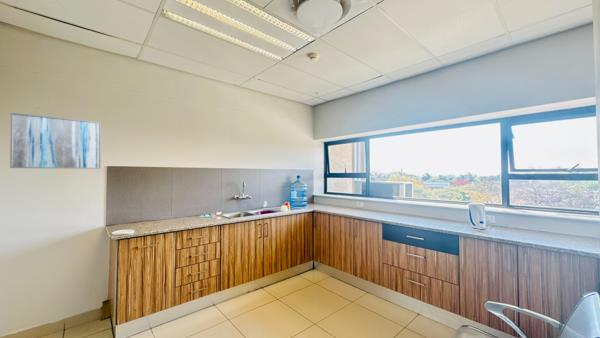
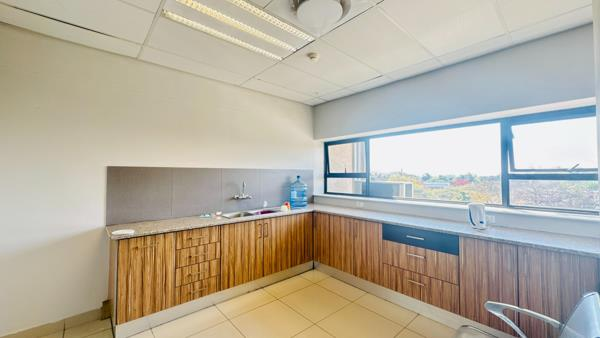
- wall art (59, 143)
